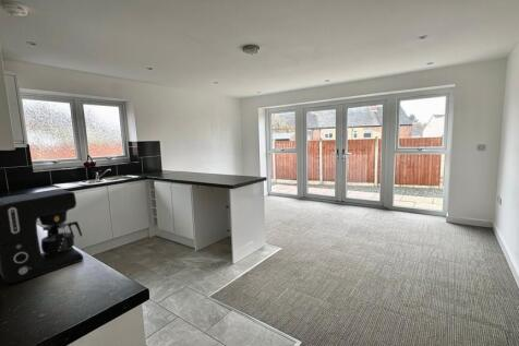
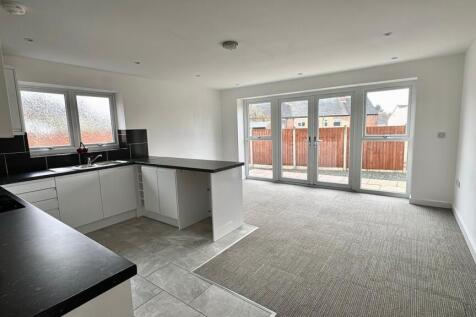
- coffee maker (43, 229)
